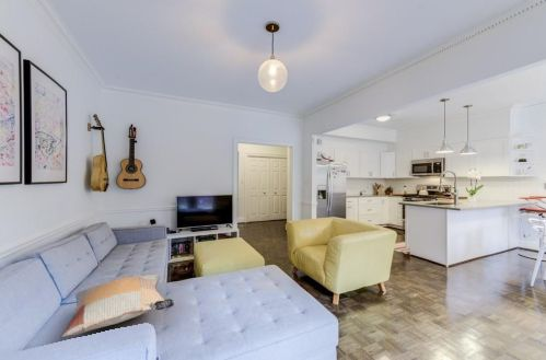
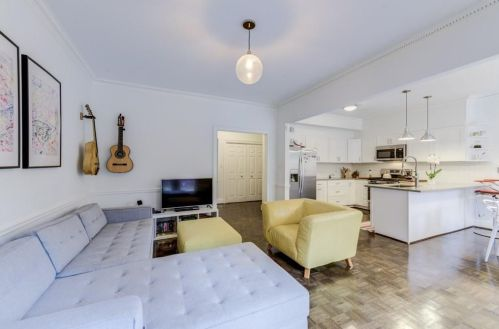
- decorative pillow (123, 299)
